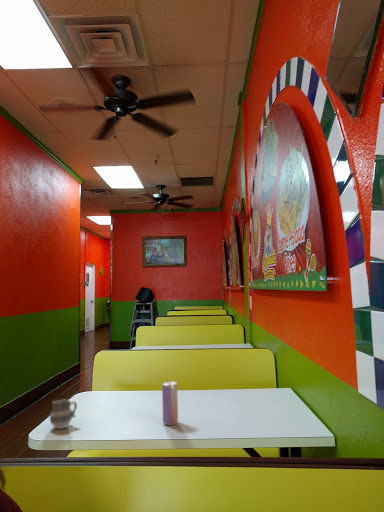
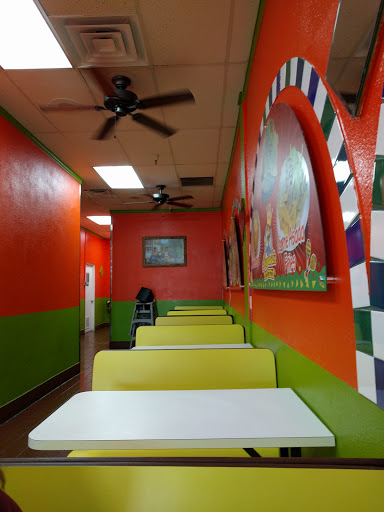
- beverage can (170, 402)
- cup (63, 413)
